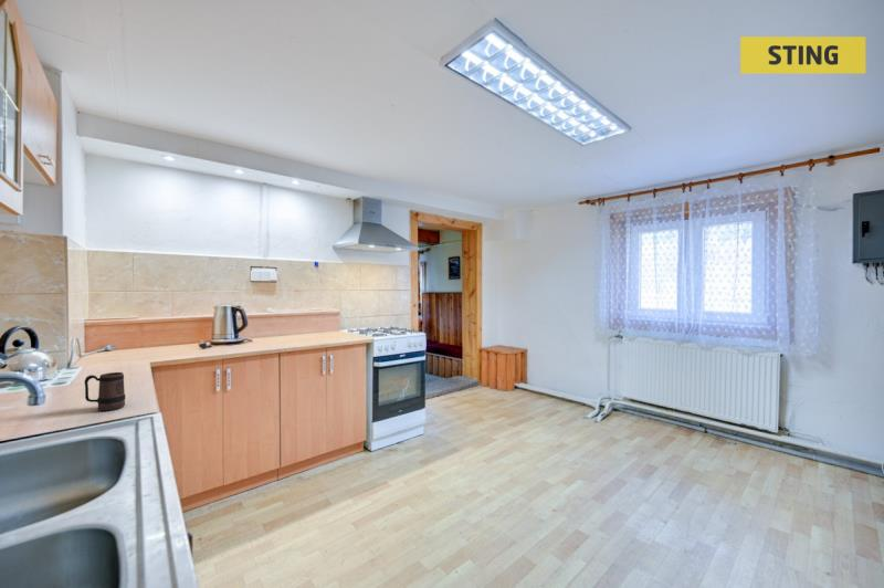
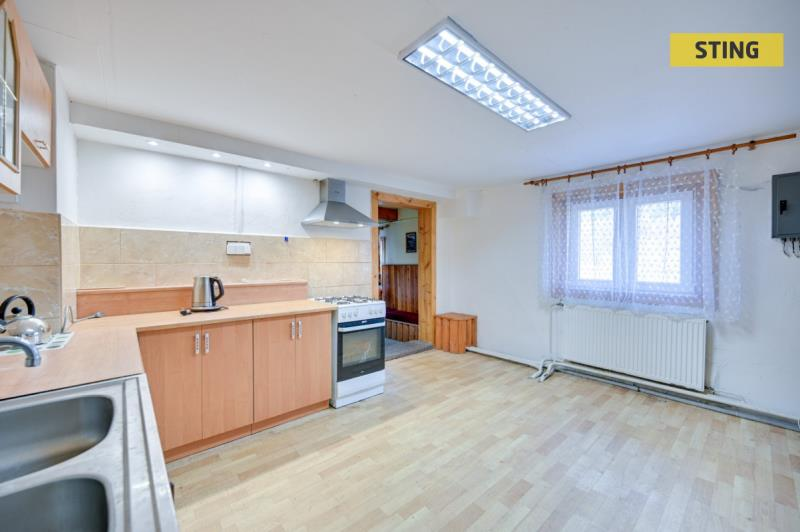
- mug (105, 390)
